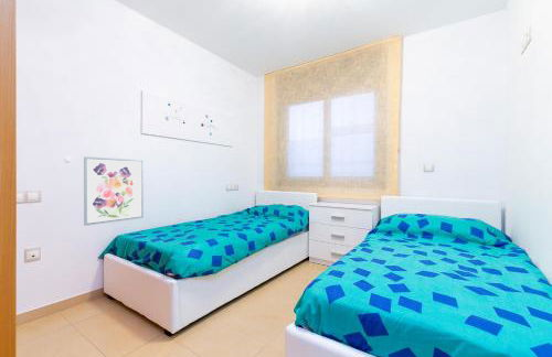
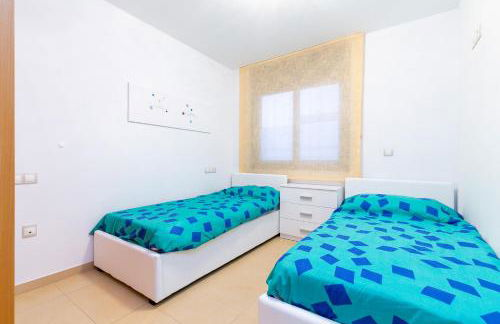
- wall art (116, 190)
